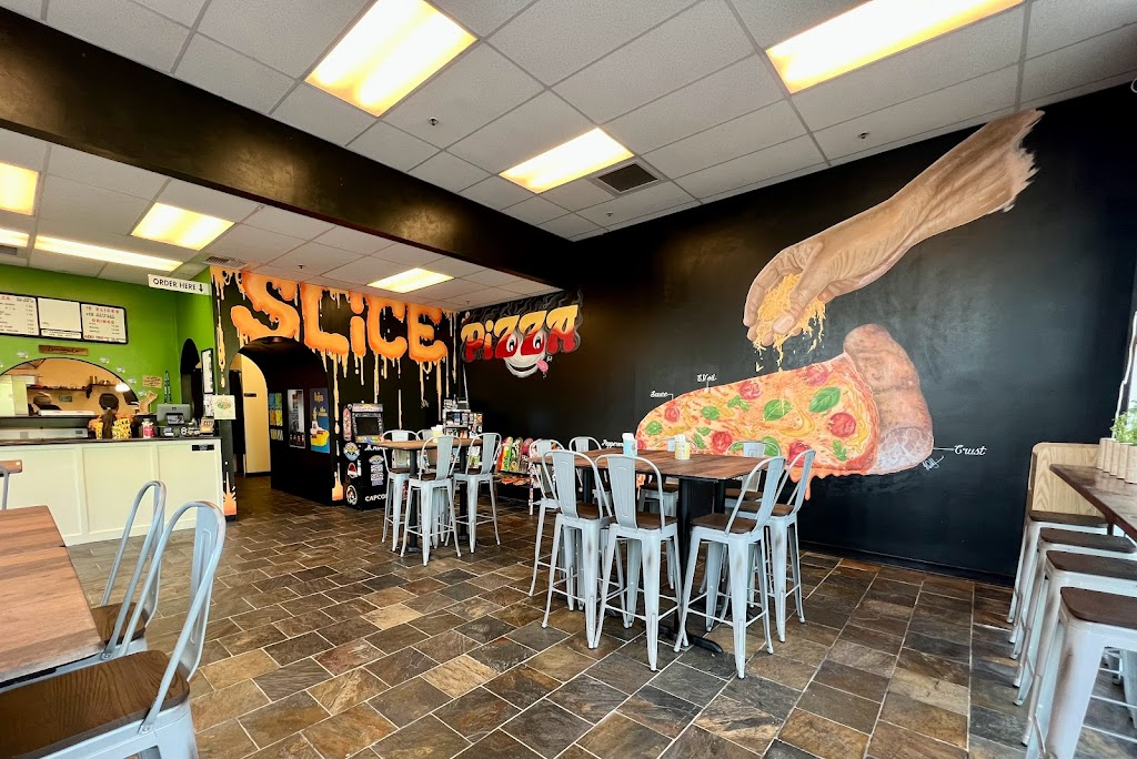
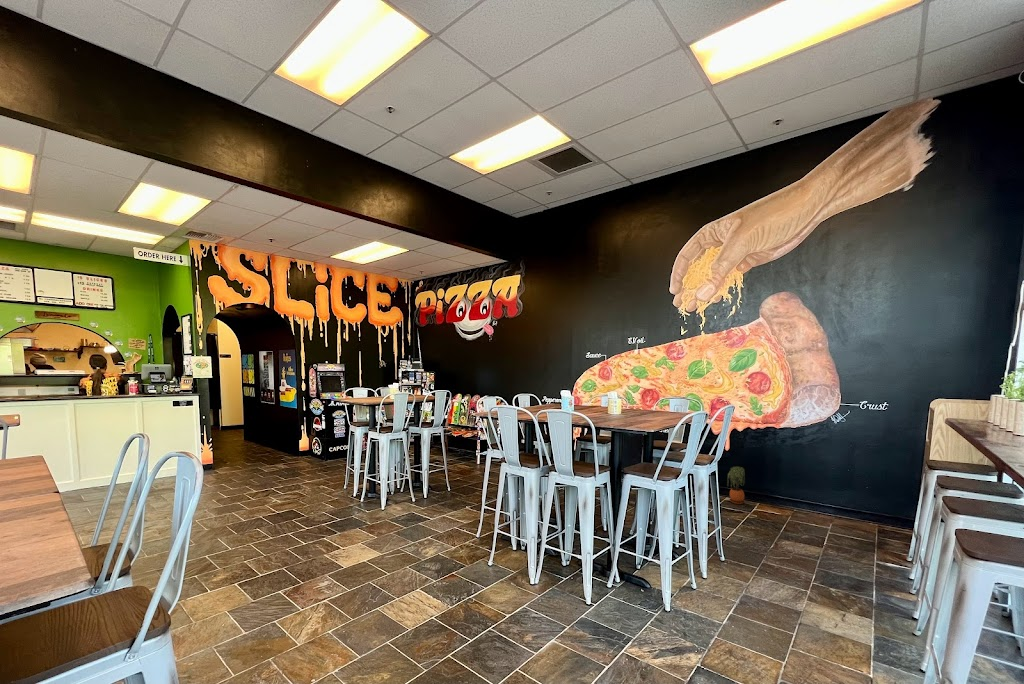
+ potted plant (736, 484)
